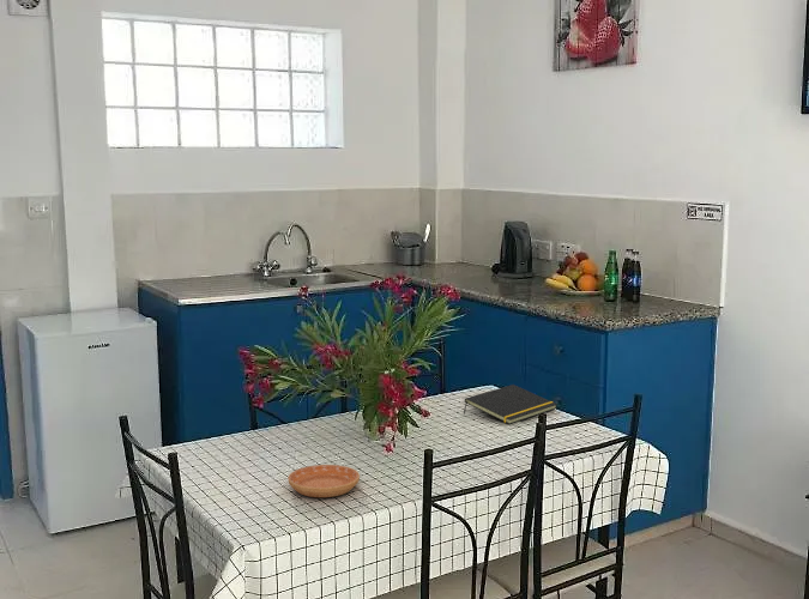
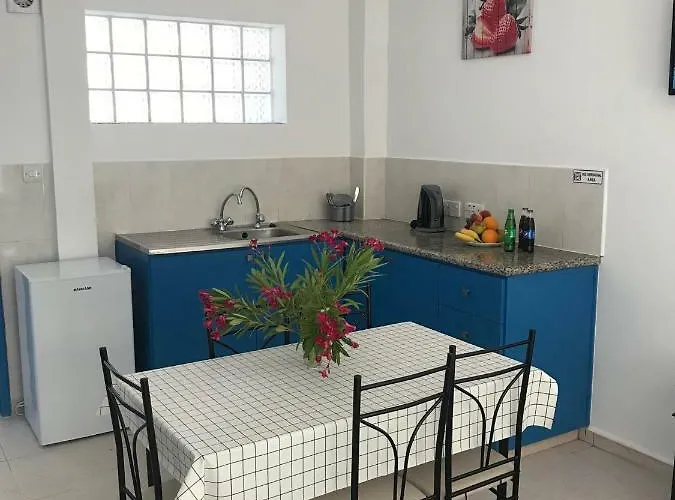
- saucer (324, 482)
- notepad (511, 403)
